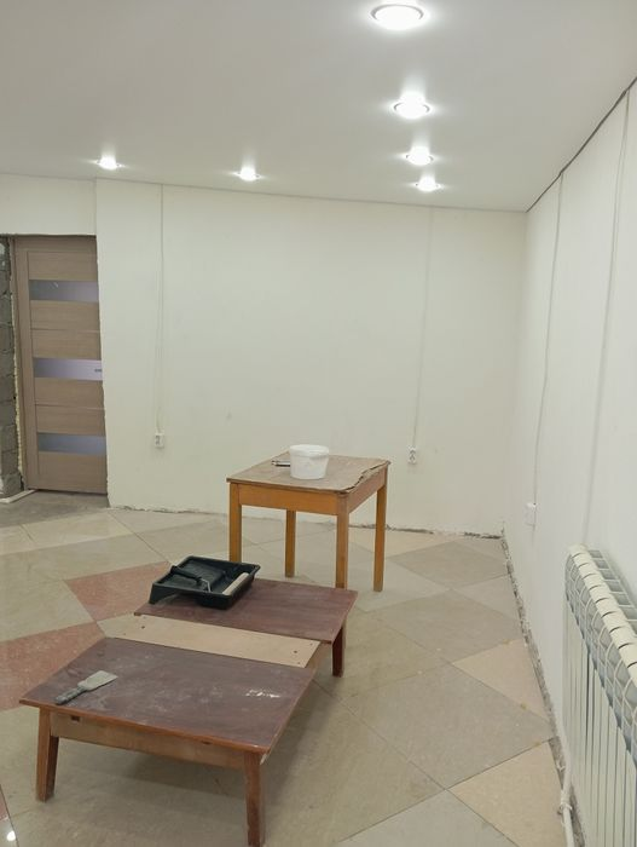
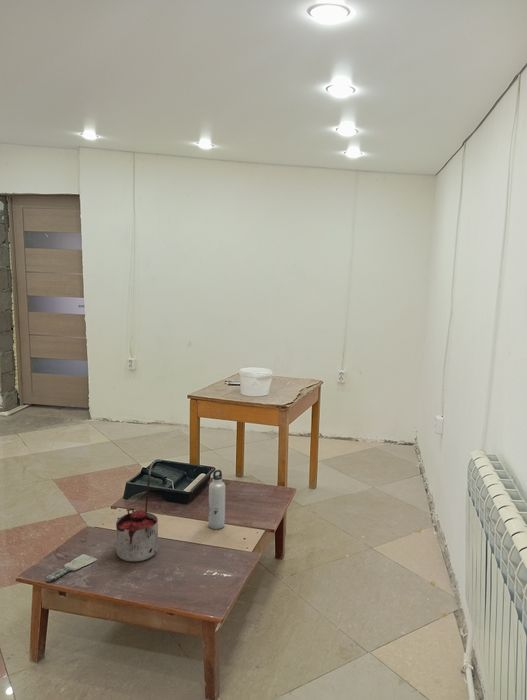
+ water bottle (217, 498)
+ paint can (139, 510)
